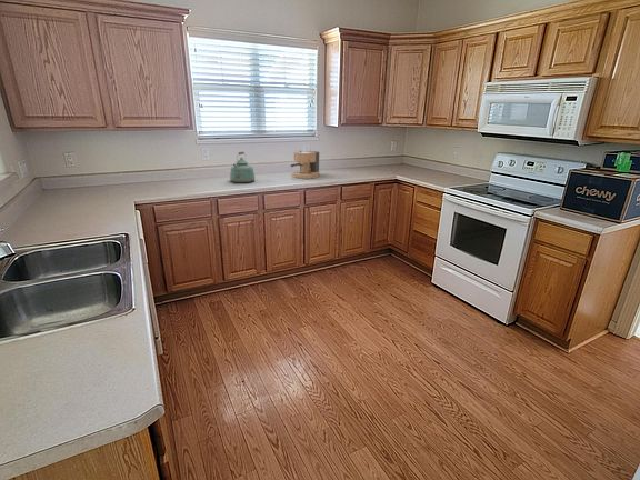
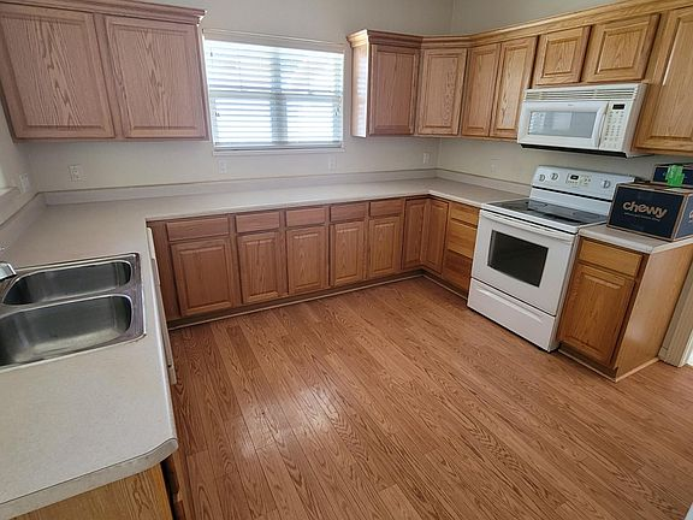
- coffee maker (303, 163)
- kettle (240, 167)
